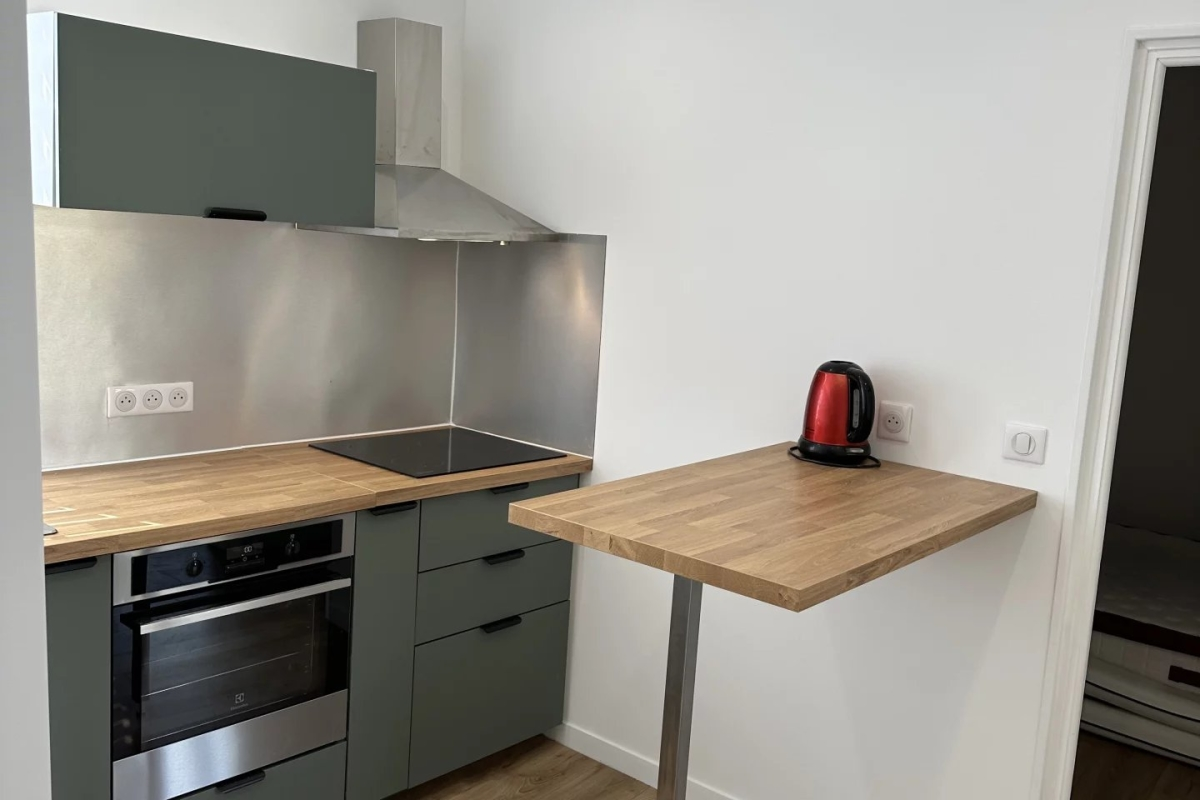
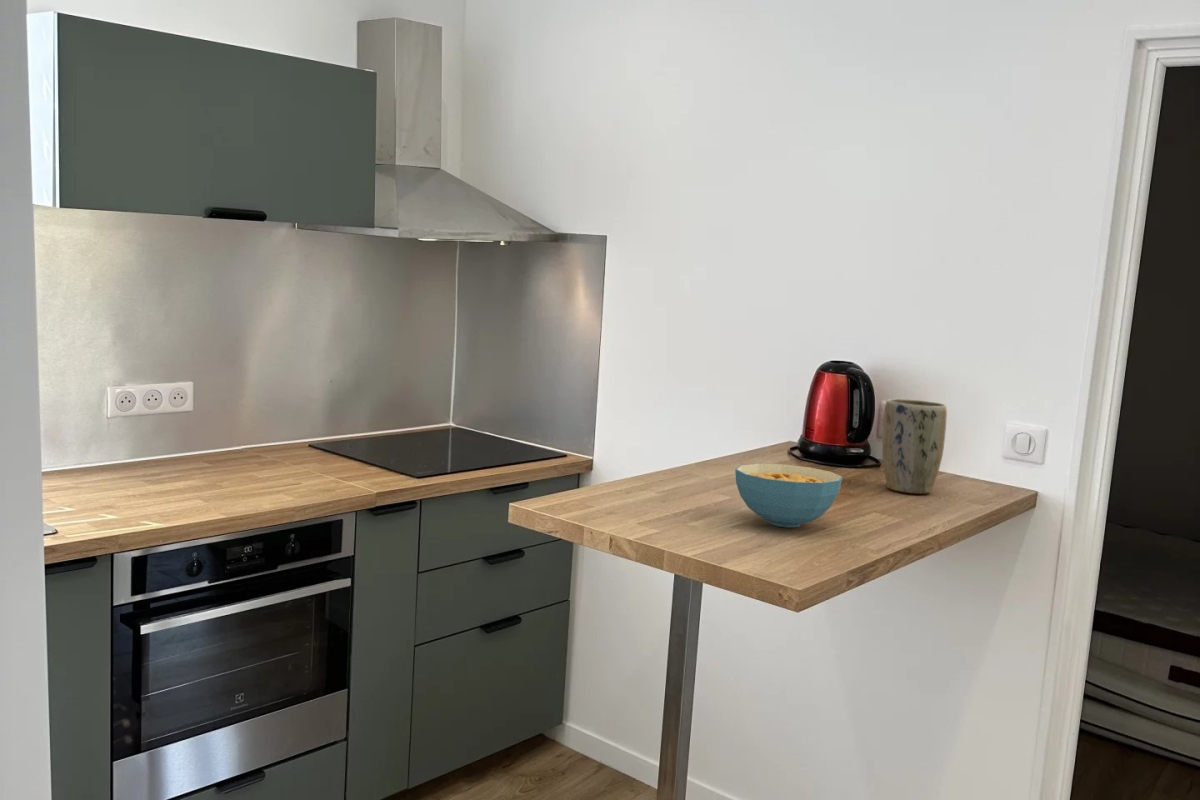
+ cereal bowl (786, 498)
+ plant pot (912, 446)
